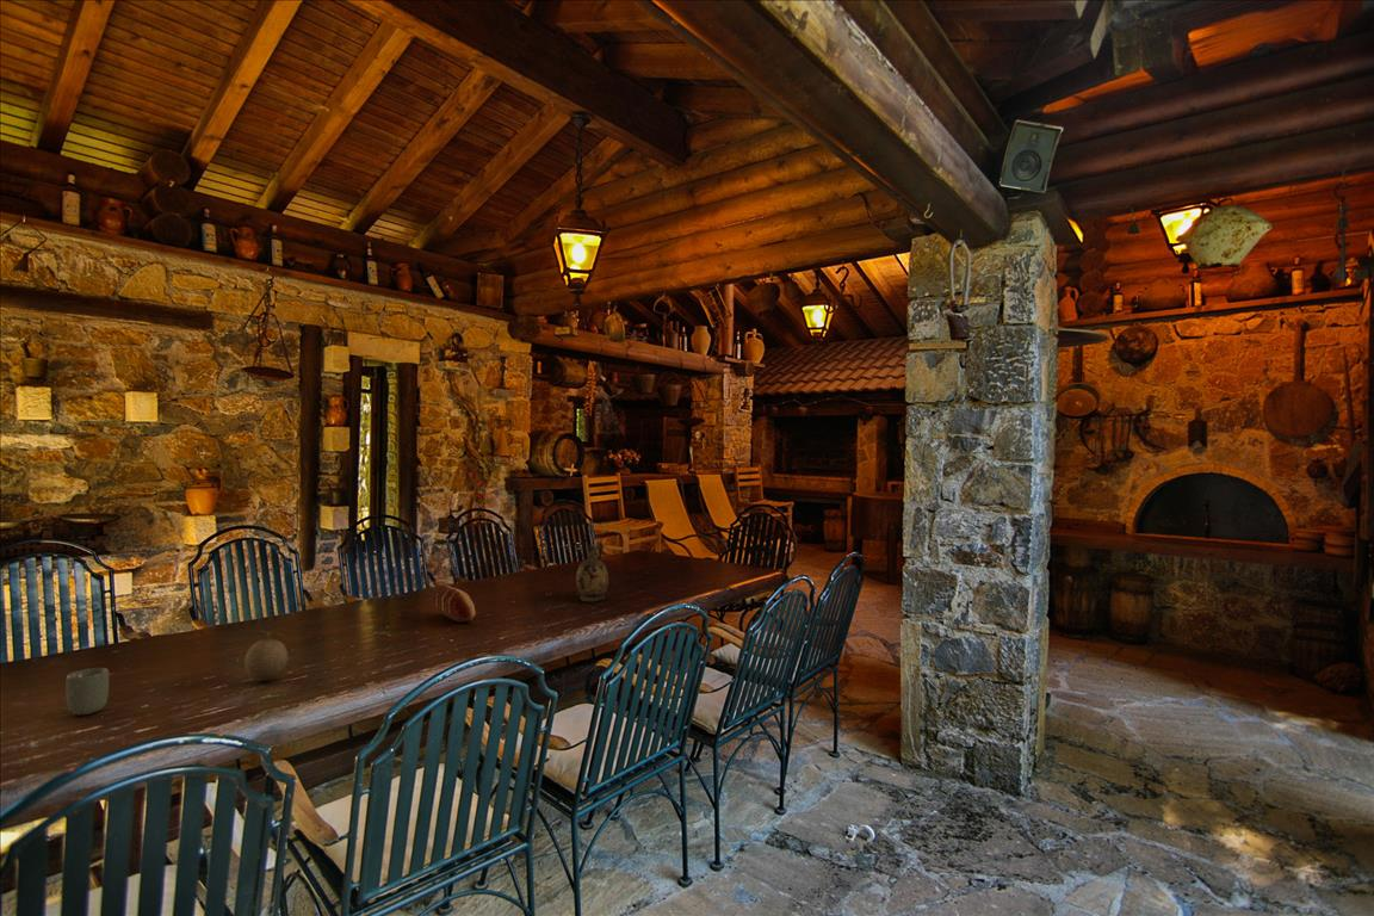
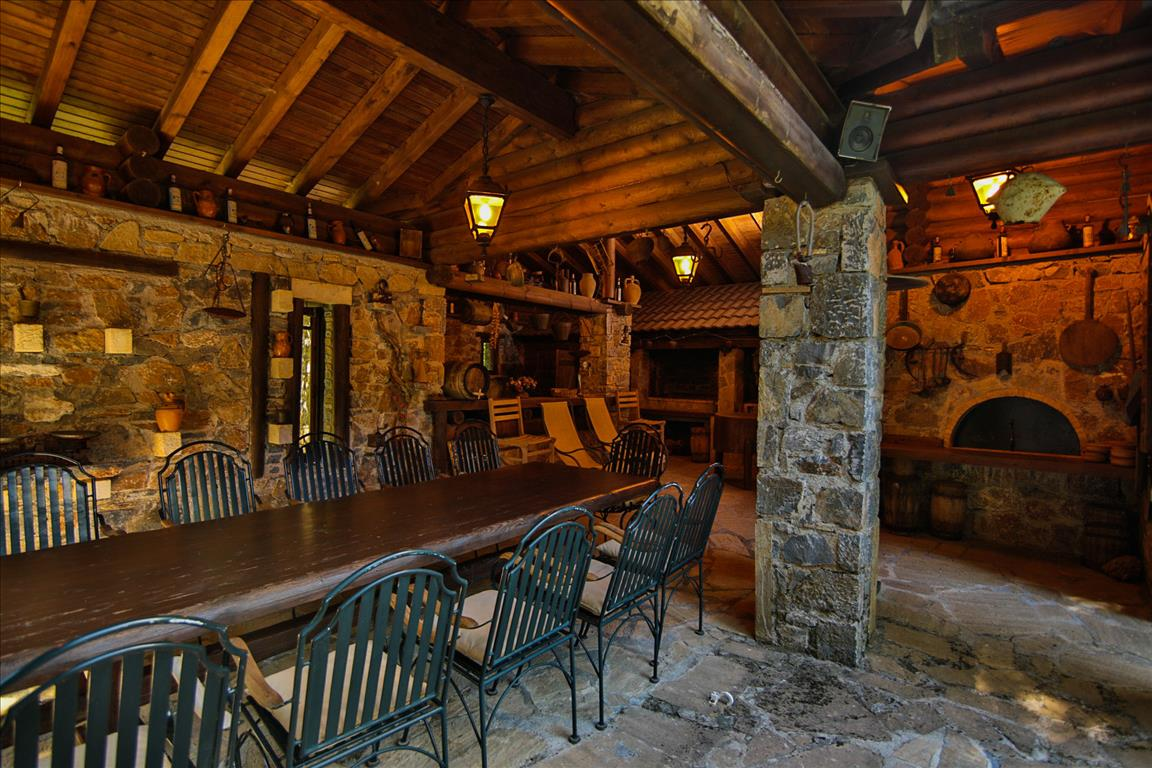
- fruit (267, 652)
- ceramic jug (592, 570)
- cup (87, 692)
- bread loaf (453, 602)
